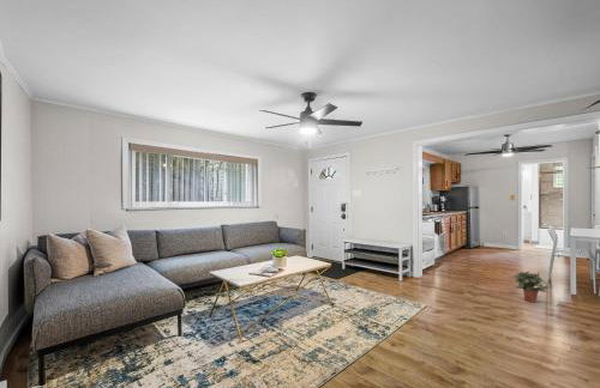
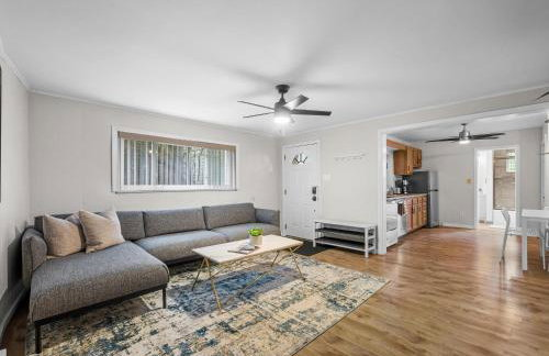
- potted plant (530, 285)
